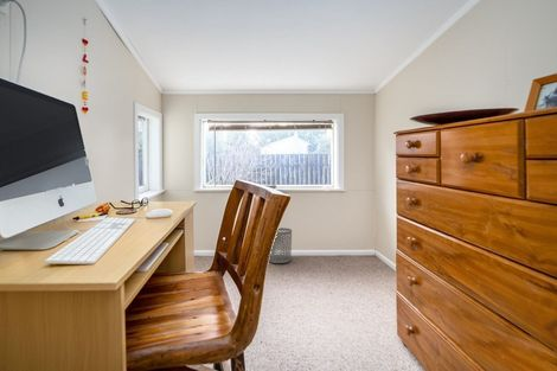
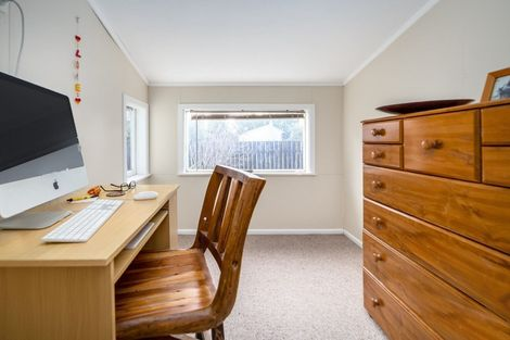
- waste bin (278, 244)
